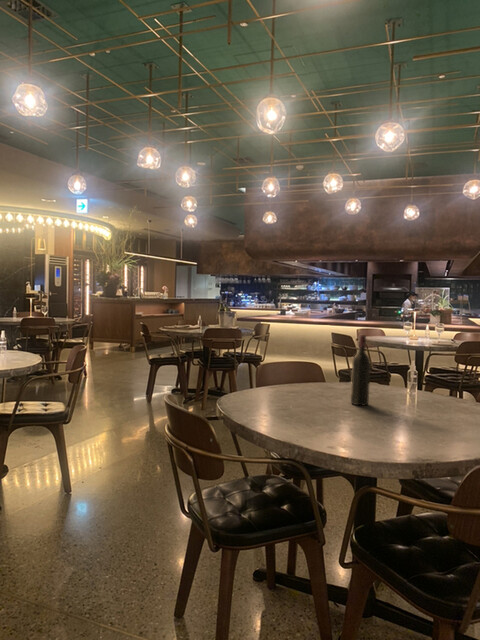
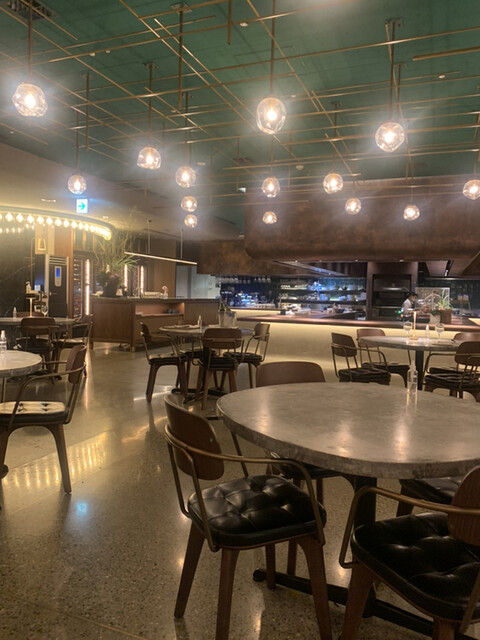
- wine bottle (361, 369)
